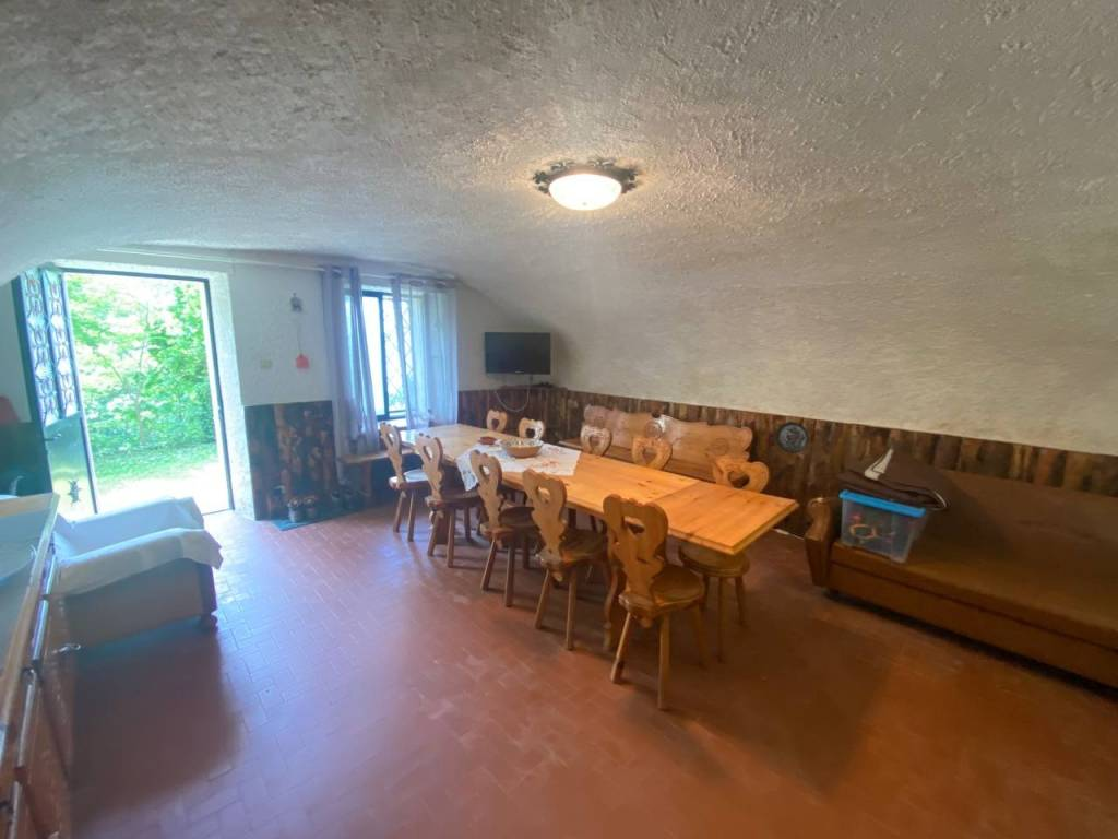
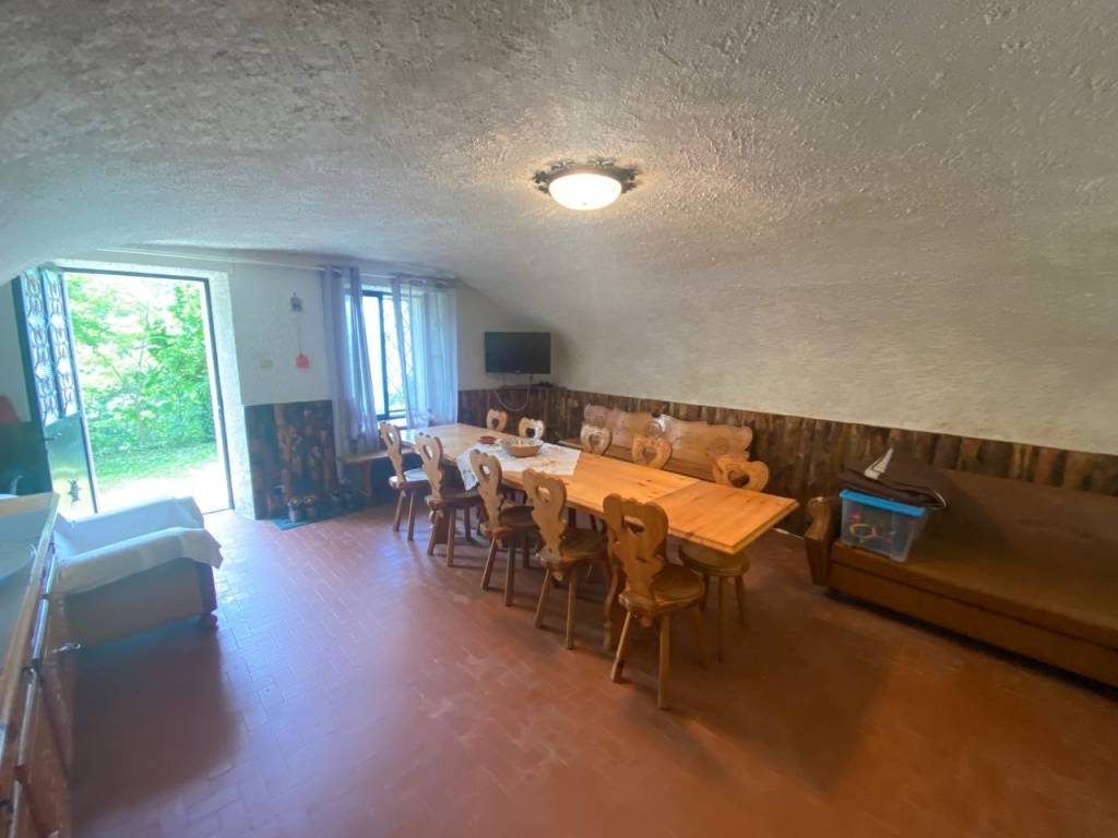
- decorative plate (792, 437)
